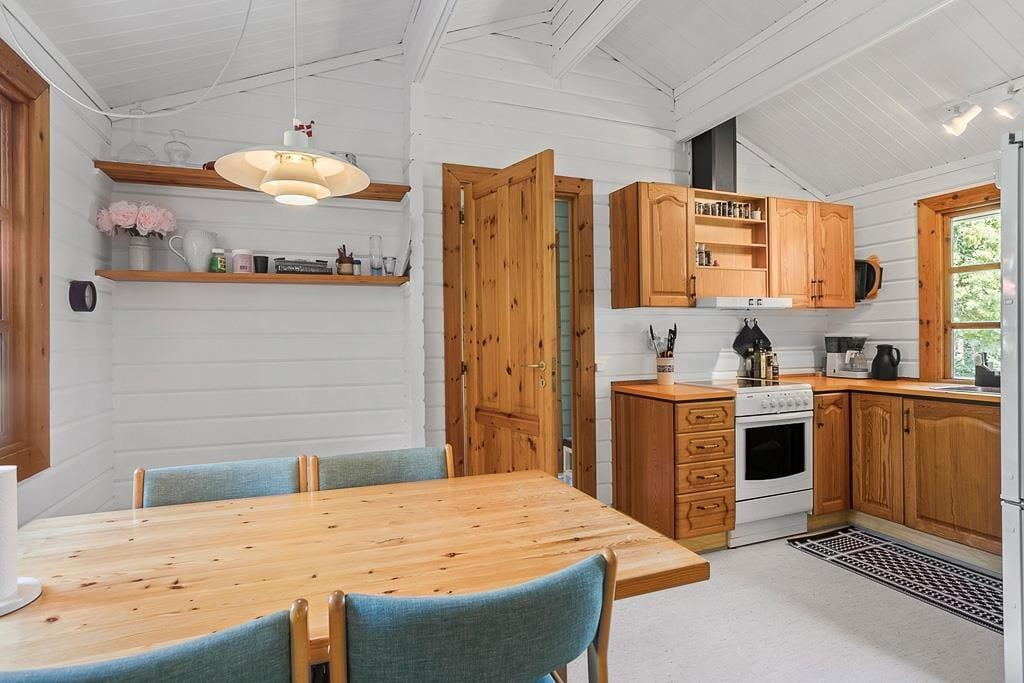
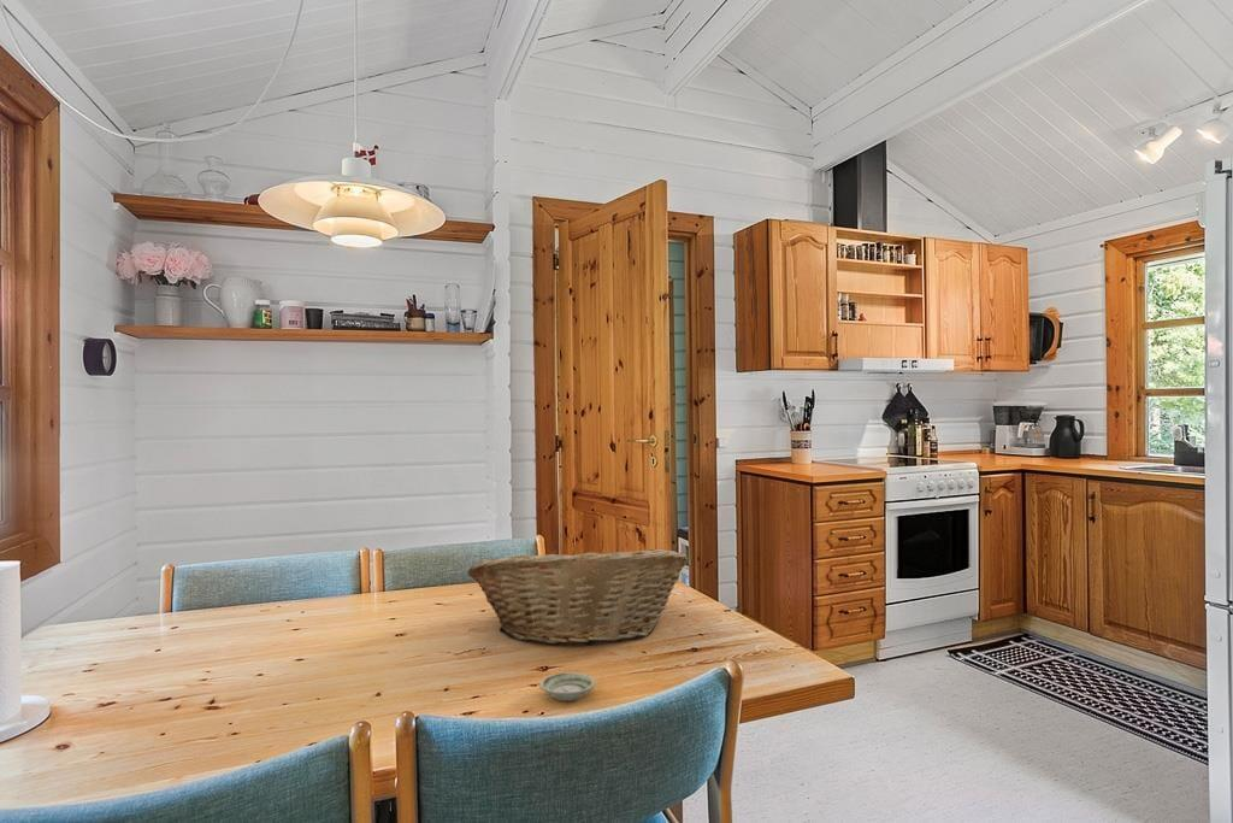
+ saucer (567, 688)
+ fruit basket (579, 583)
